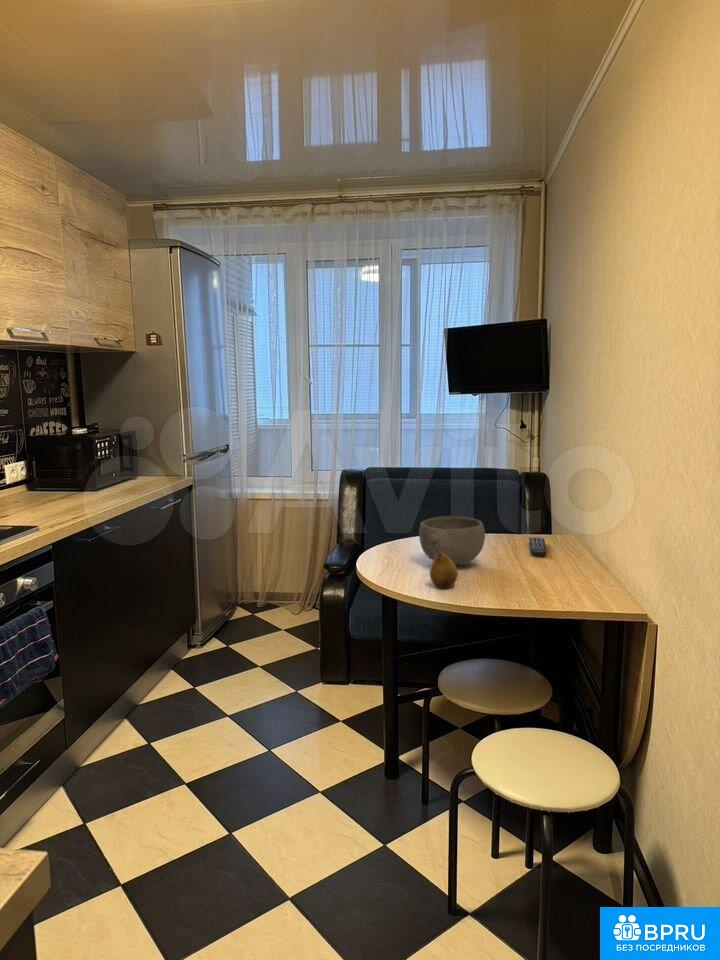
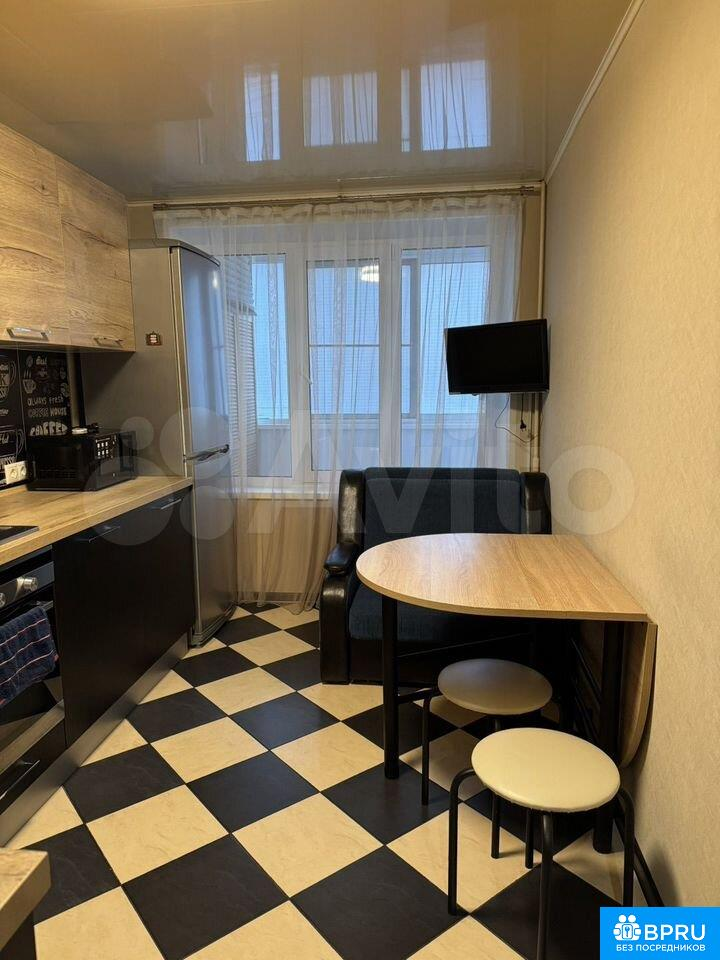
- bowl (450, 542)
- fruit (443, 567)
- remote control (537, 546)
